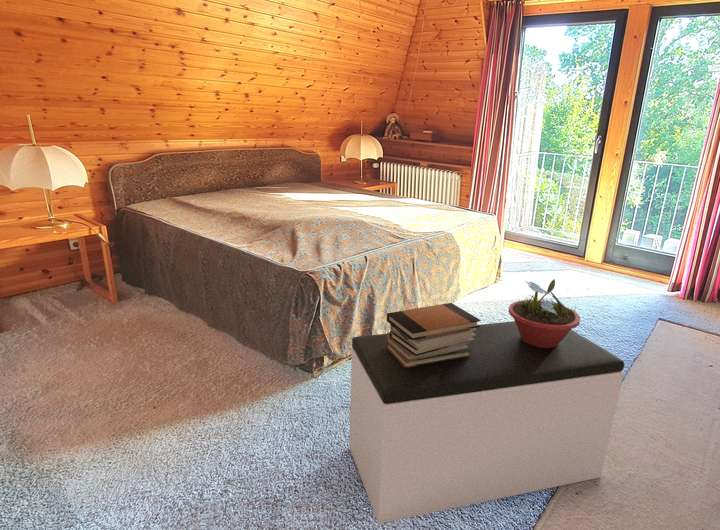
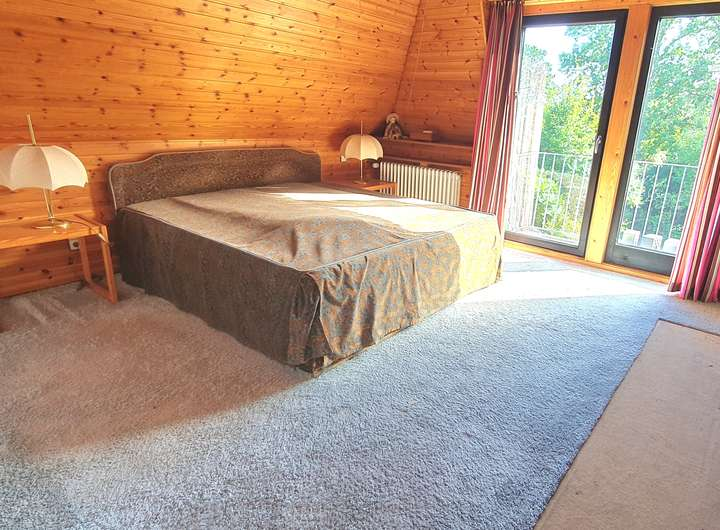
- bench (476, 406)
- book stack (431, 333)
- potted flower (543, 312)
